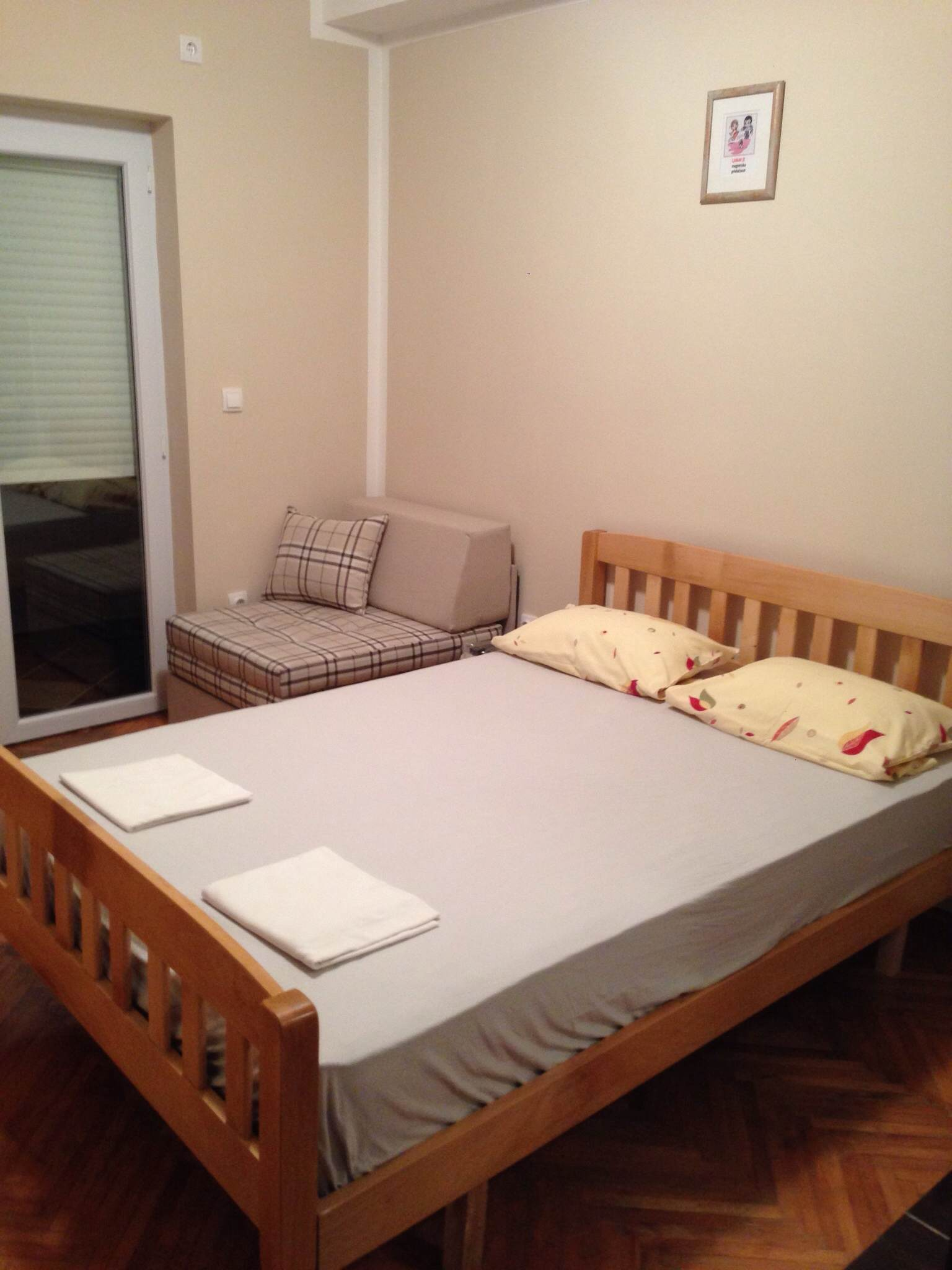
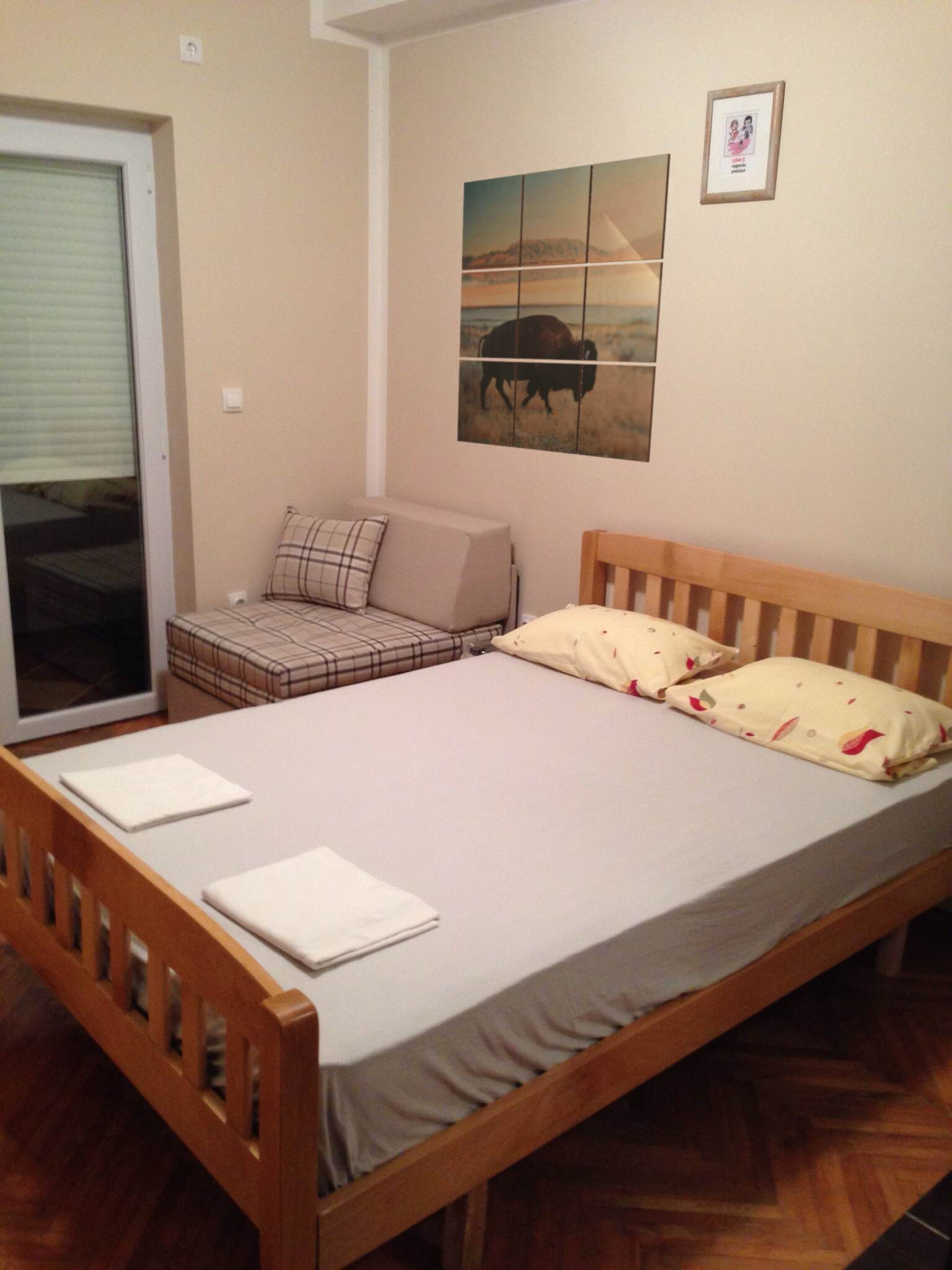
+ wall art (552, 314)
